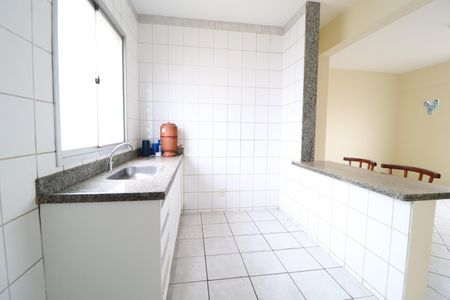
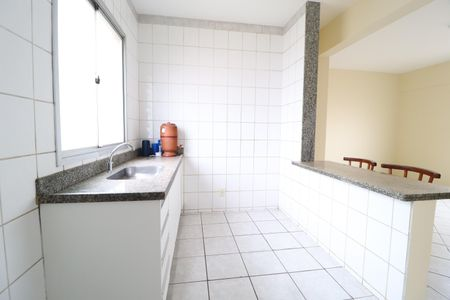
- wall decoration (430, 107)
